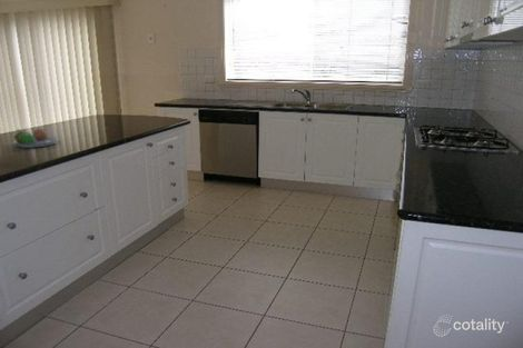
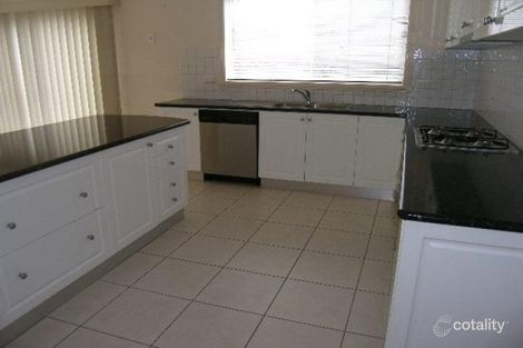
- fruit bowl (33, 136)
